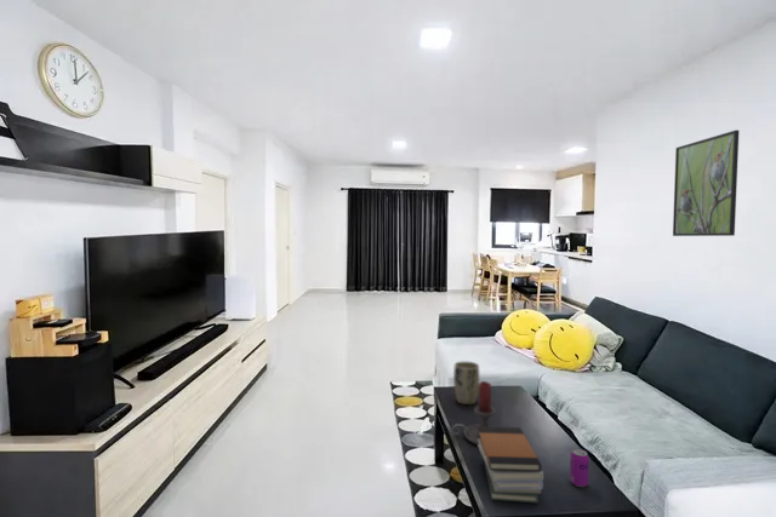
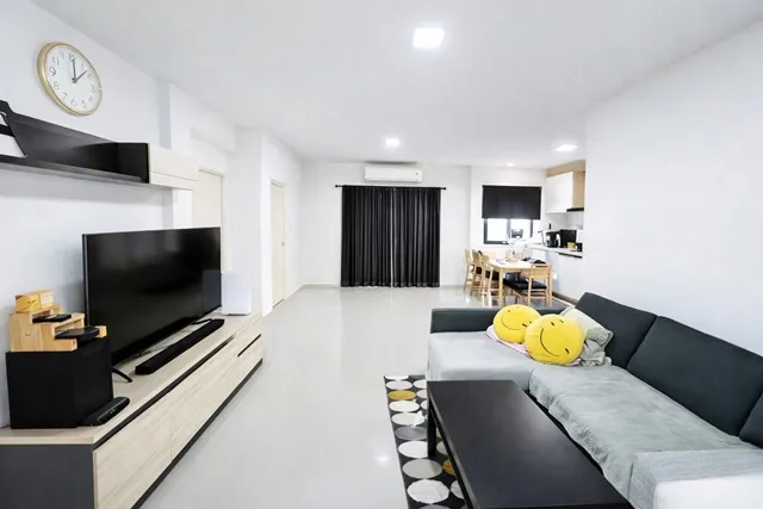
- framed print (702, 188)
- plant pot (466, 383)
- book stack (507, 461)
- candle holder (478, 409)
- beverage can (578, 467)
